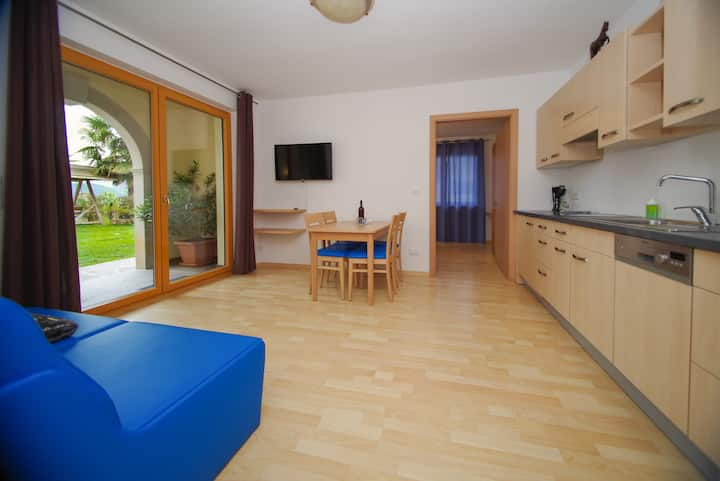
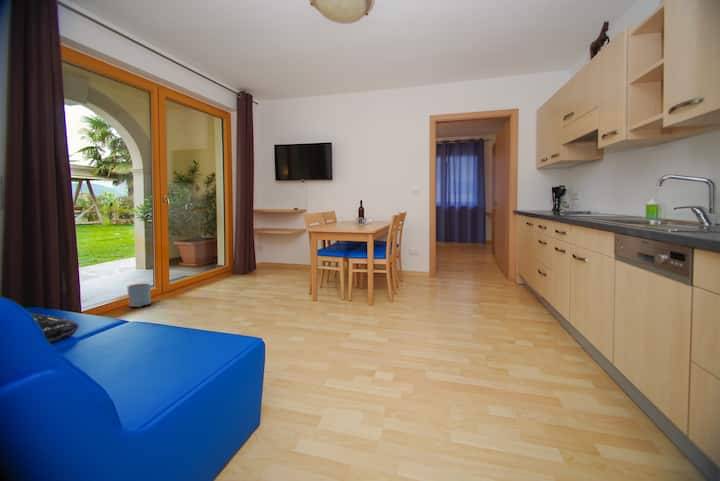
+ planter (139, 295)
